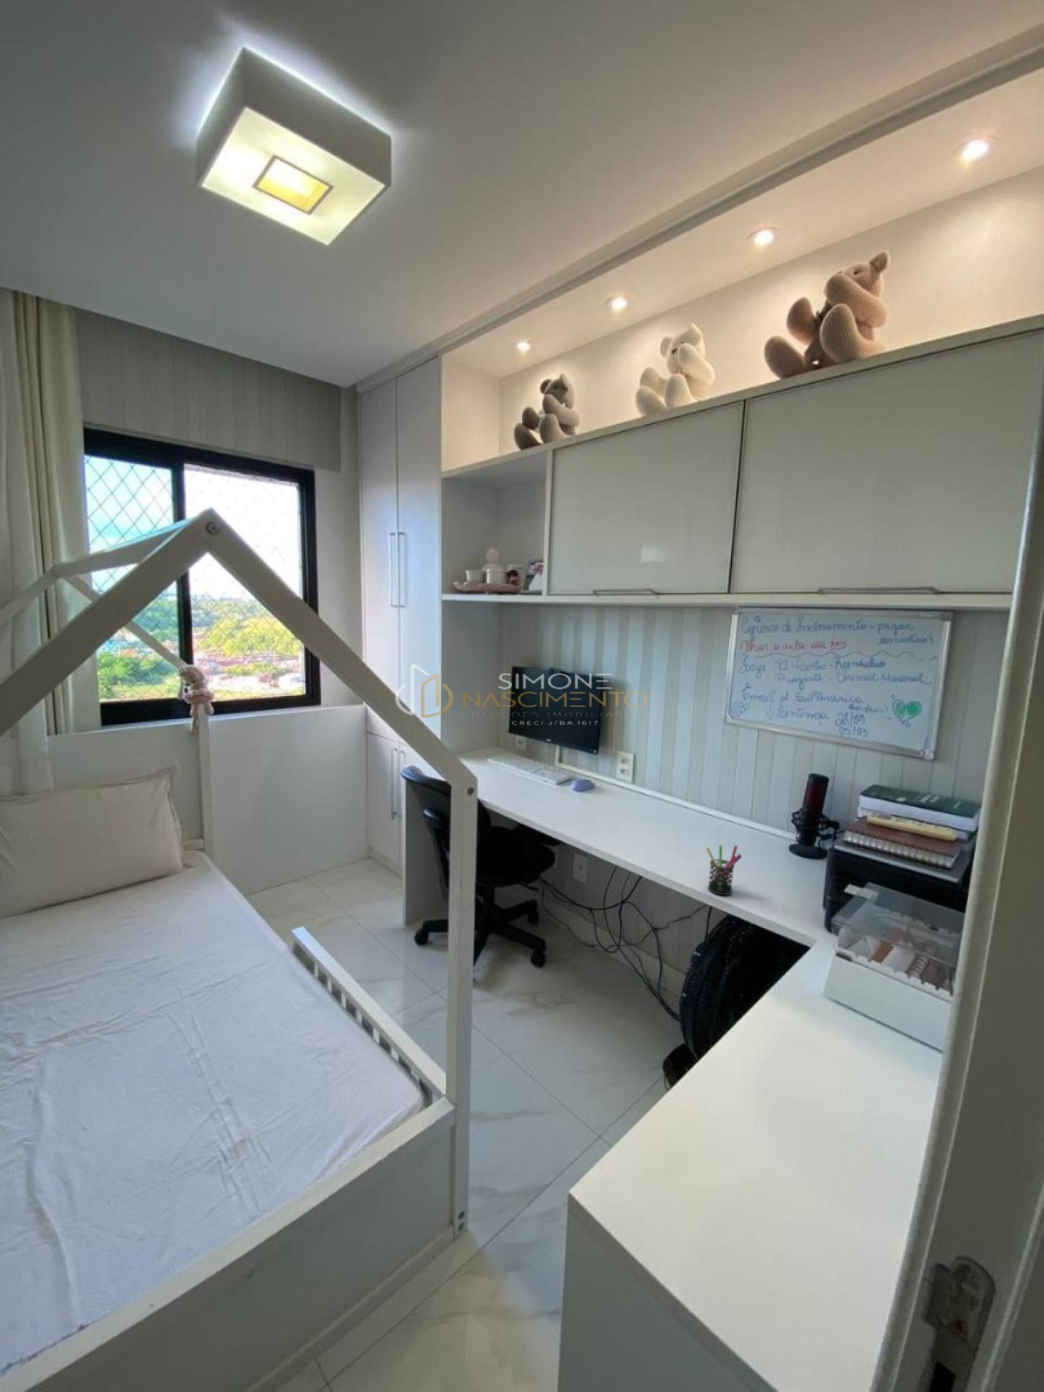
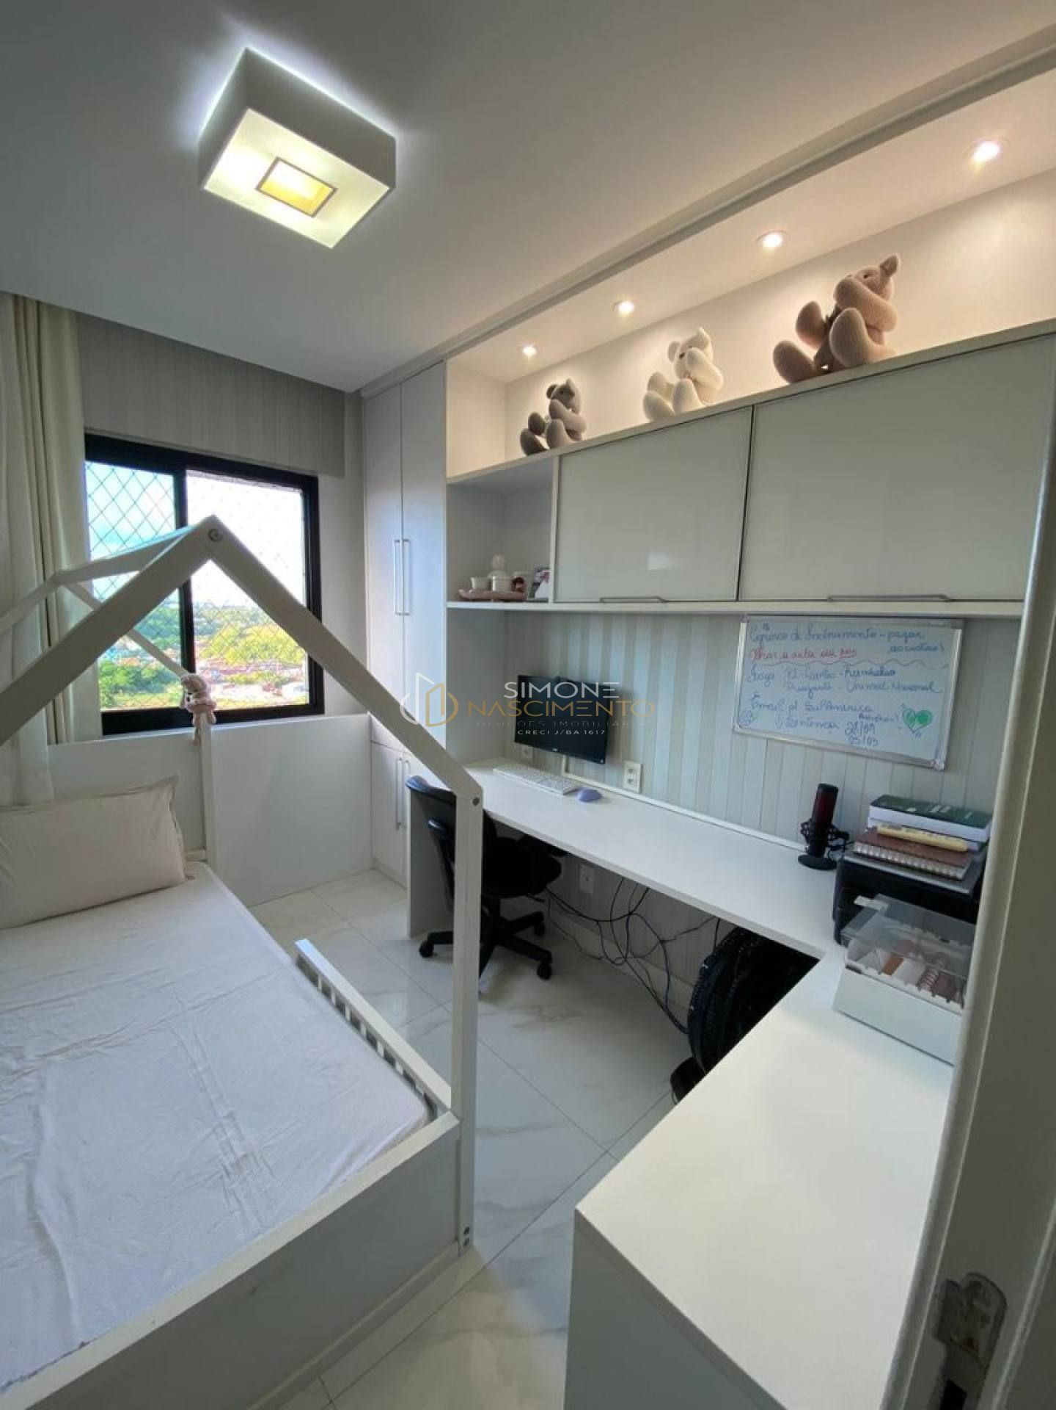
- pen holder (722, 866)
